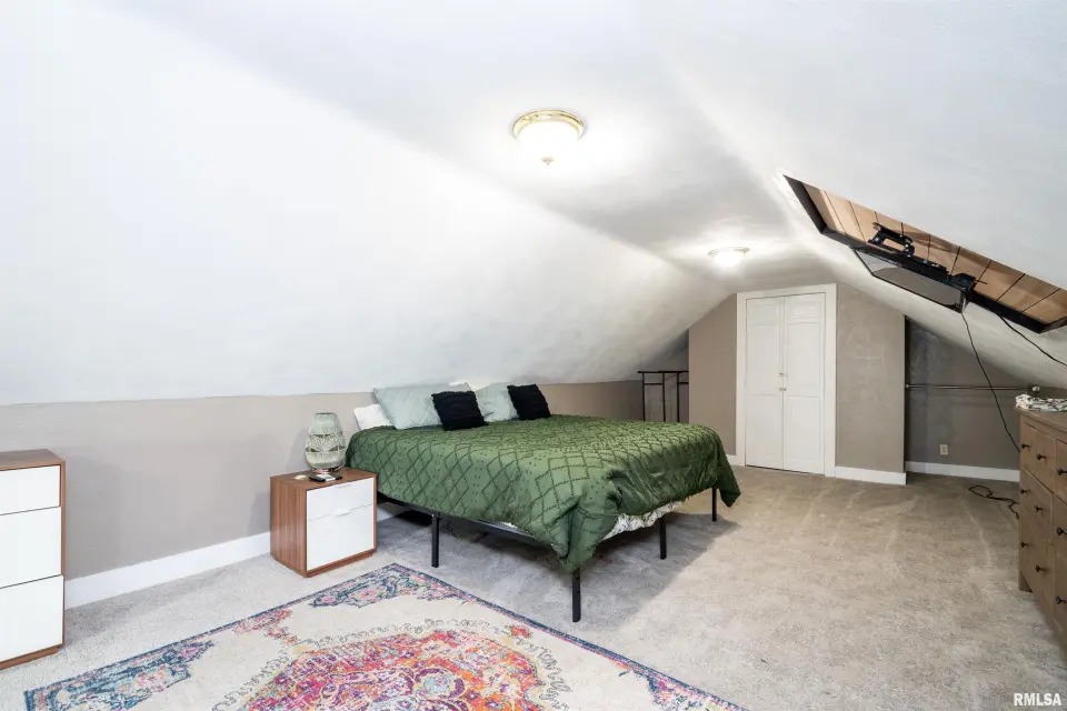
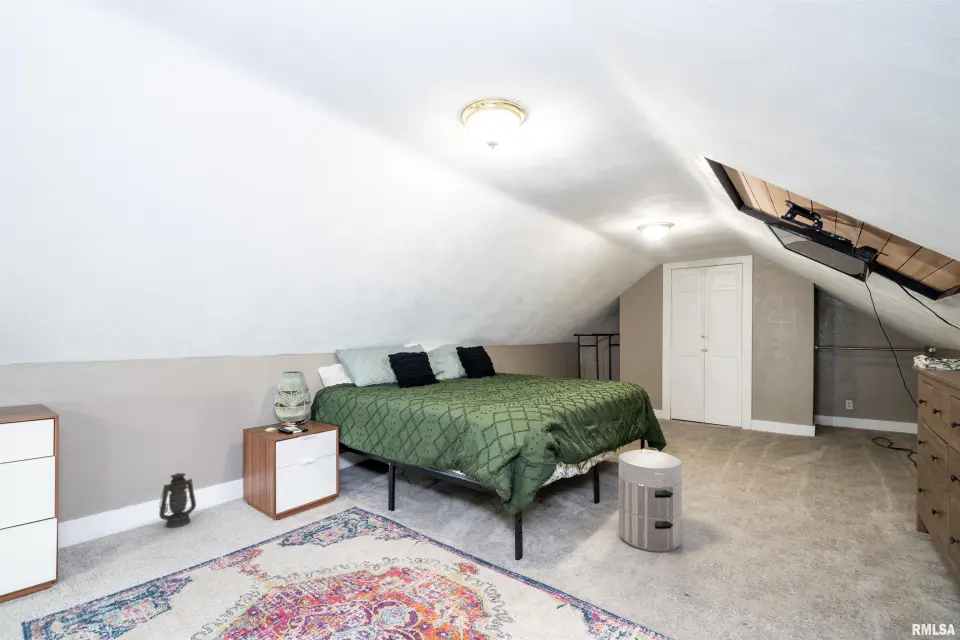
+ lantern (177, 497)
+ waste bin (649, 493)
